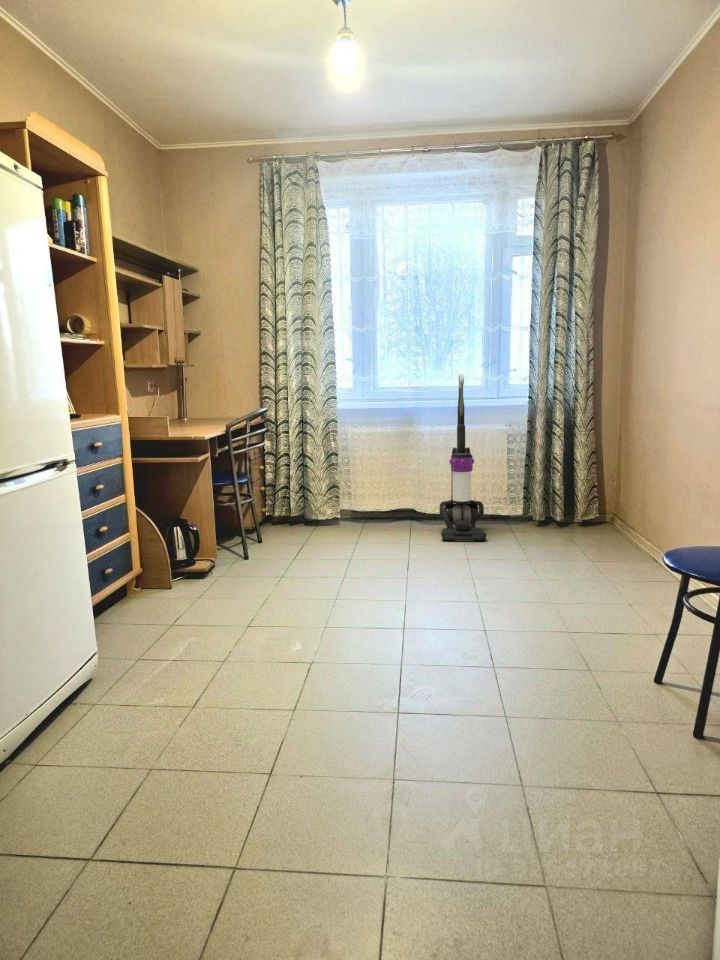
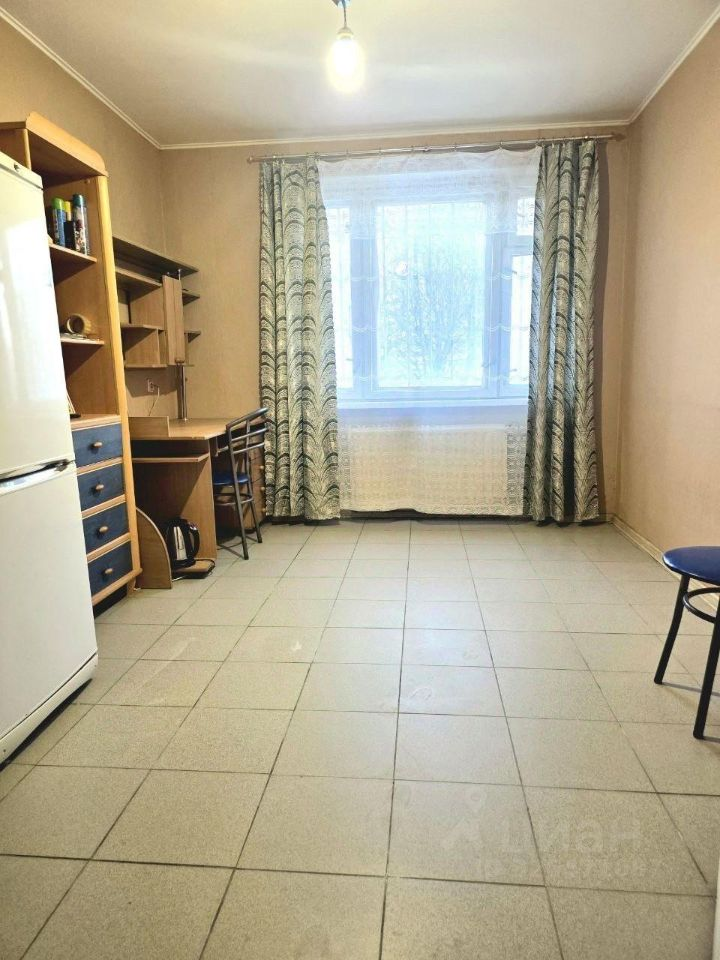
- vacuum cleaner (462, 455)
